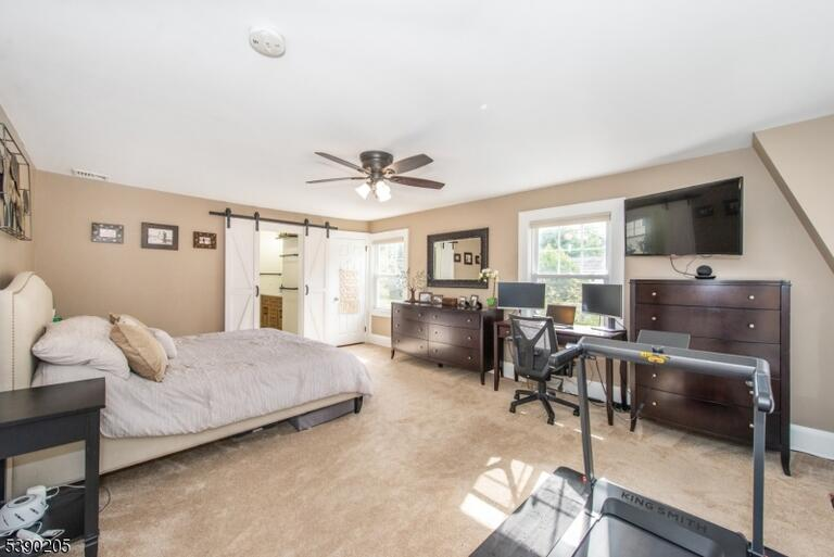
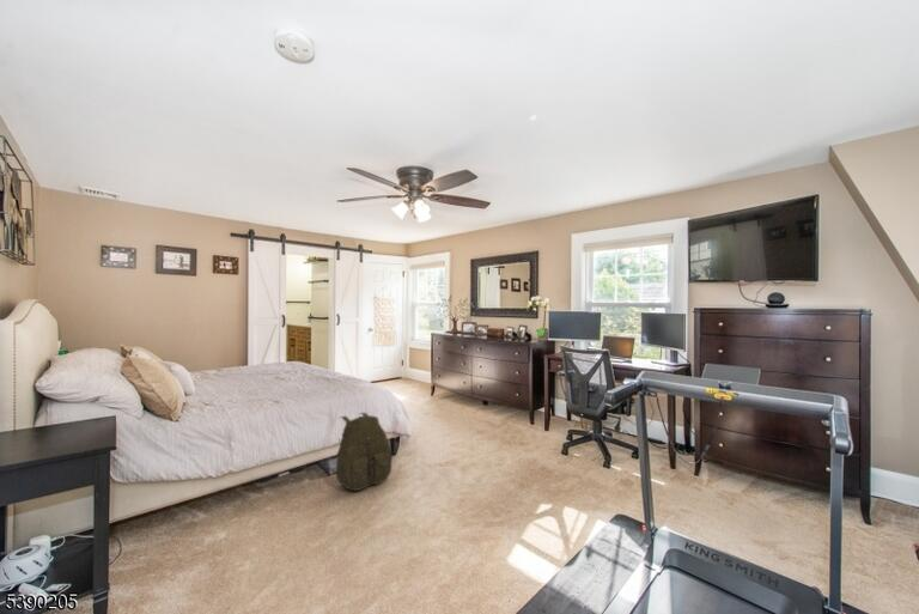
+ backpack (360, 448)
